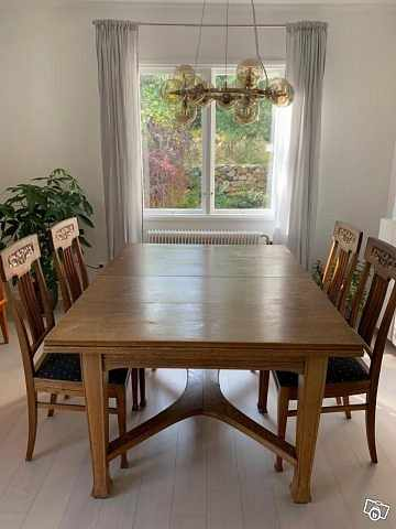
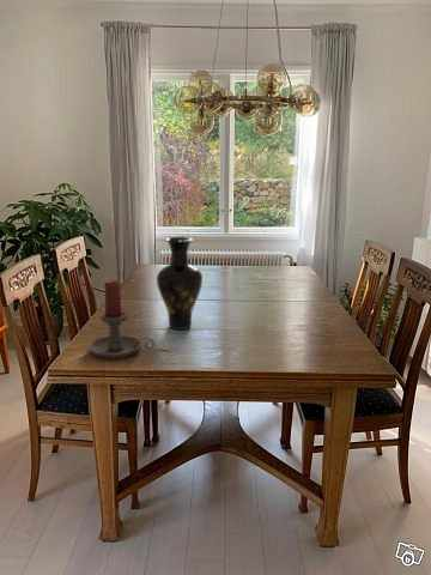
+ vase (180, 283)
+ candle holder (121, 316)
